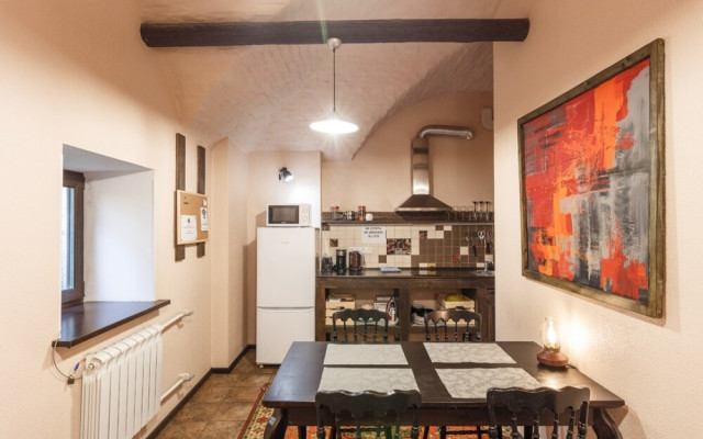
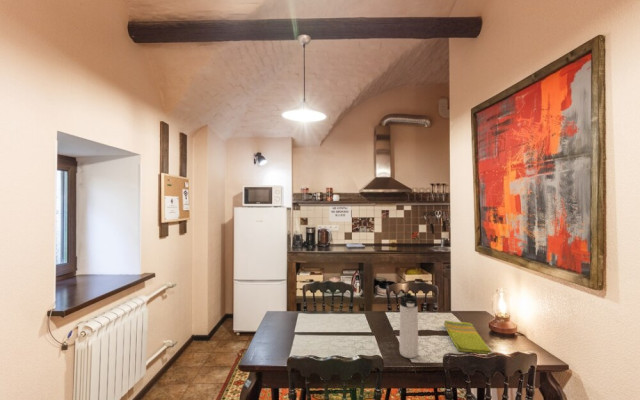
+ thermos bottle (409, 325)
+ dish towel (465, 335)
